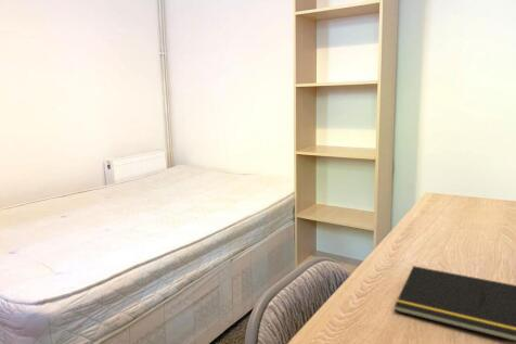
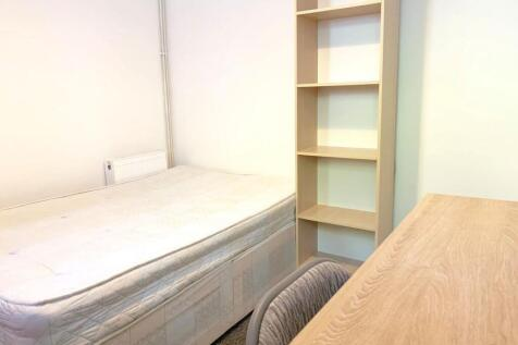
- notepad (461, 298)
